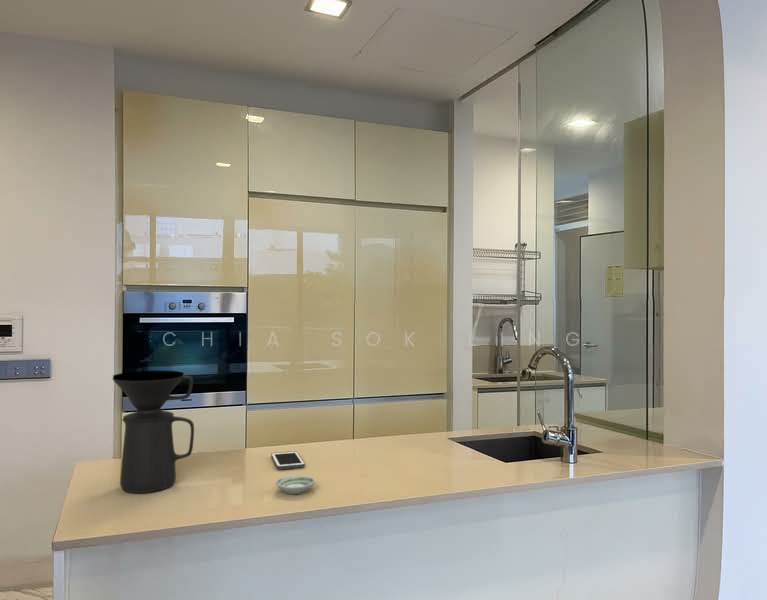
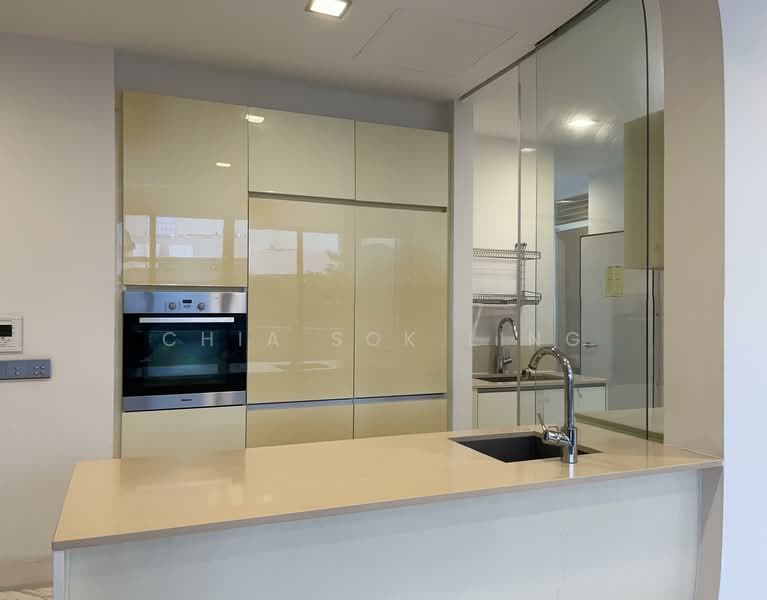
- coffee maker (148, 429)
- saucer (295, 485)
- cell phone (287, 459)
